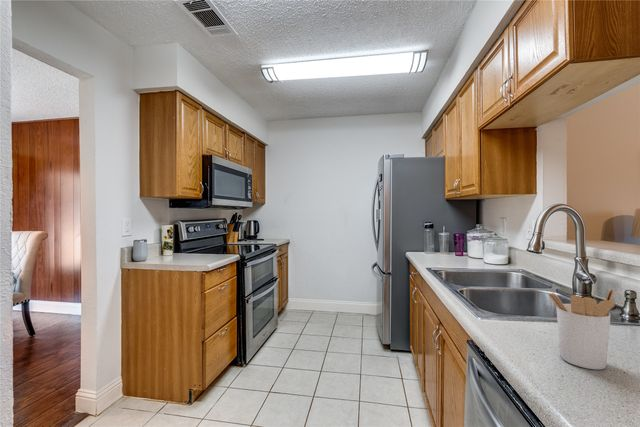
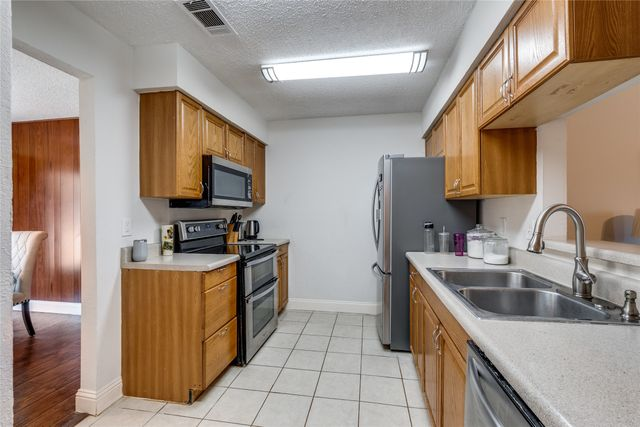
- utensil holder (585, 326)
